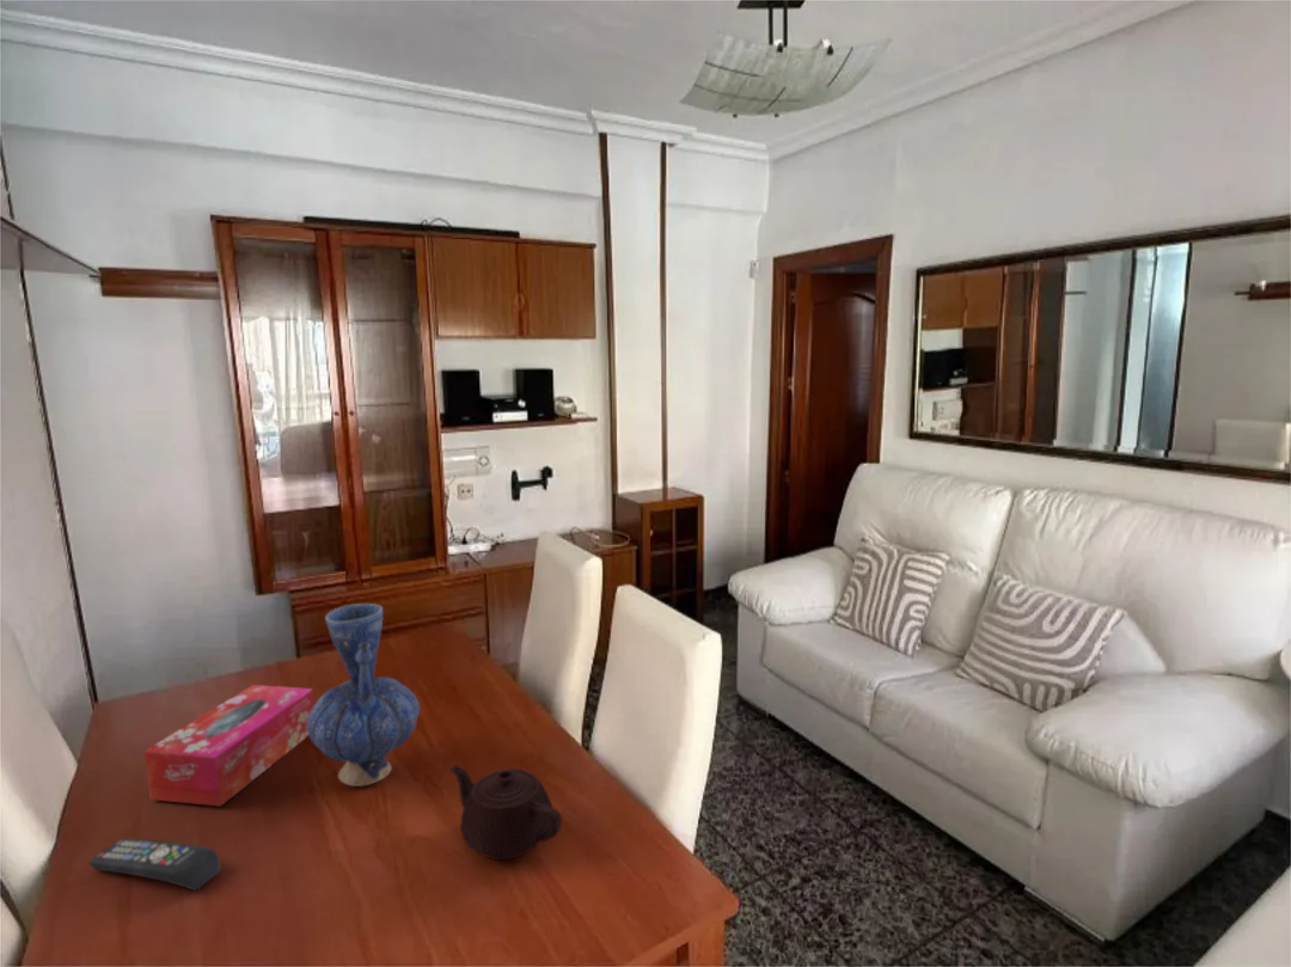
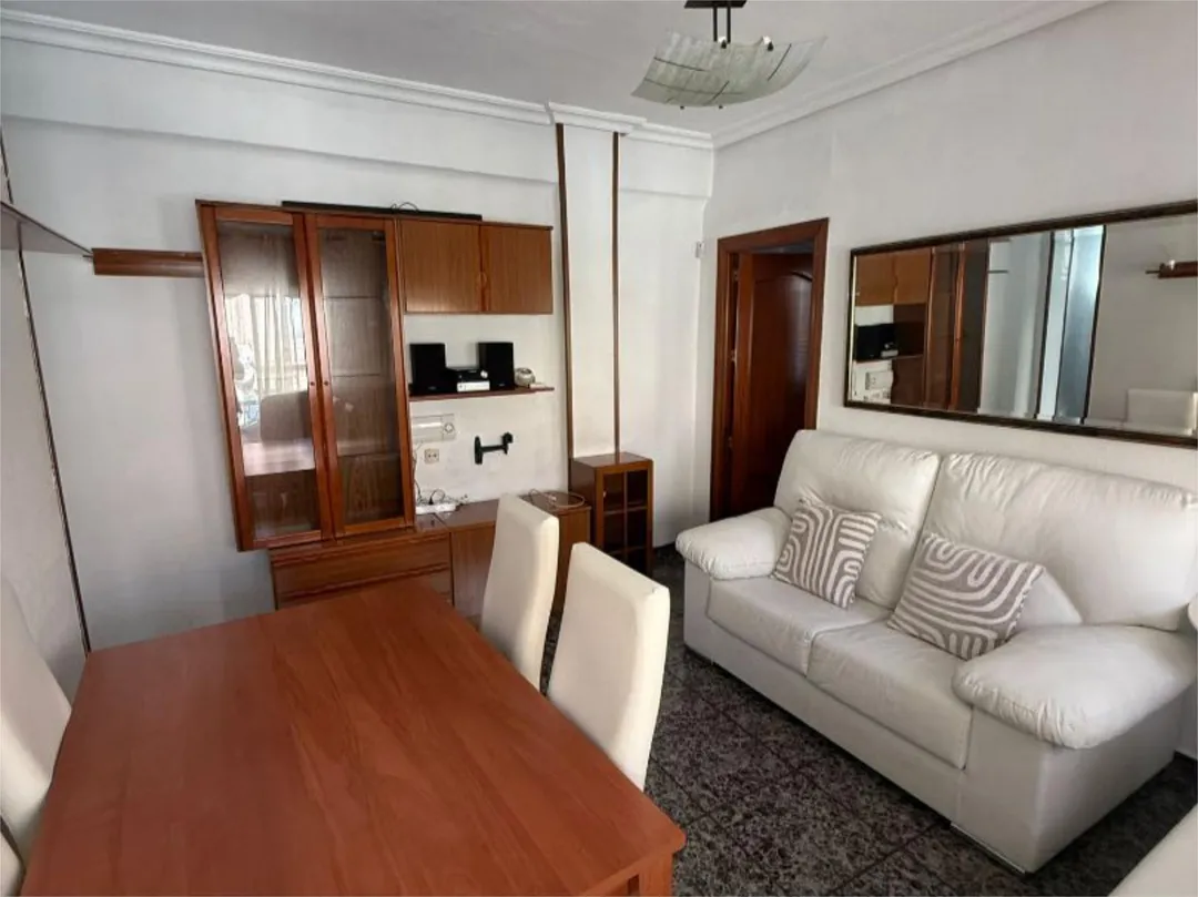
- vase (362, 693)
- teapot (503, 804)
- remote control (155, 861)
- tissue box (238, 739)
